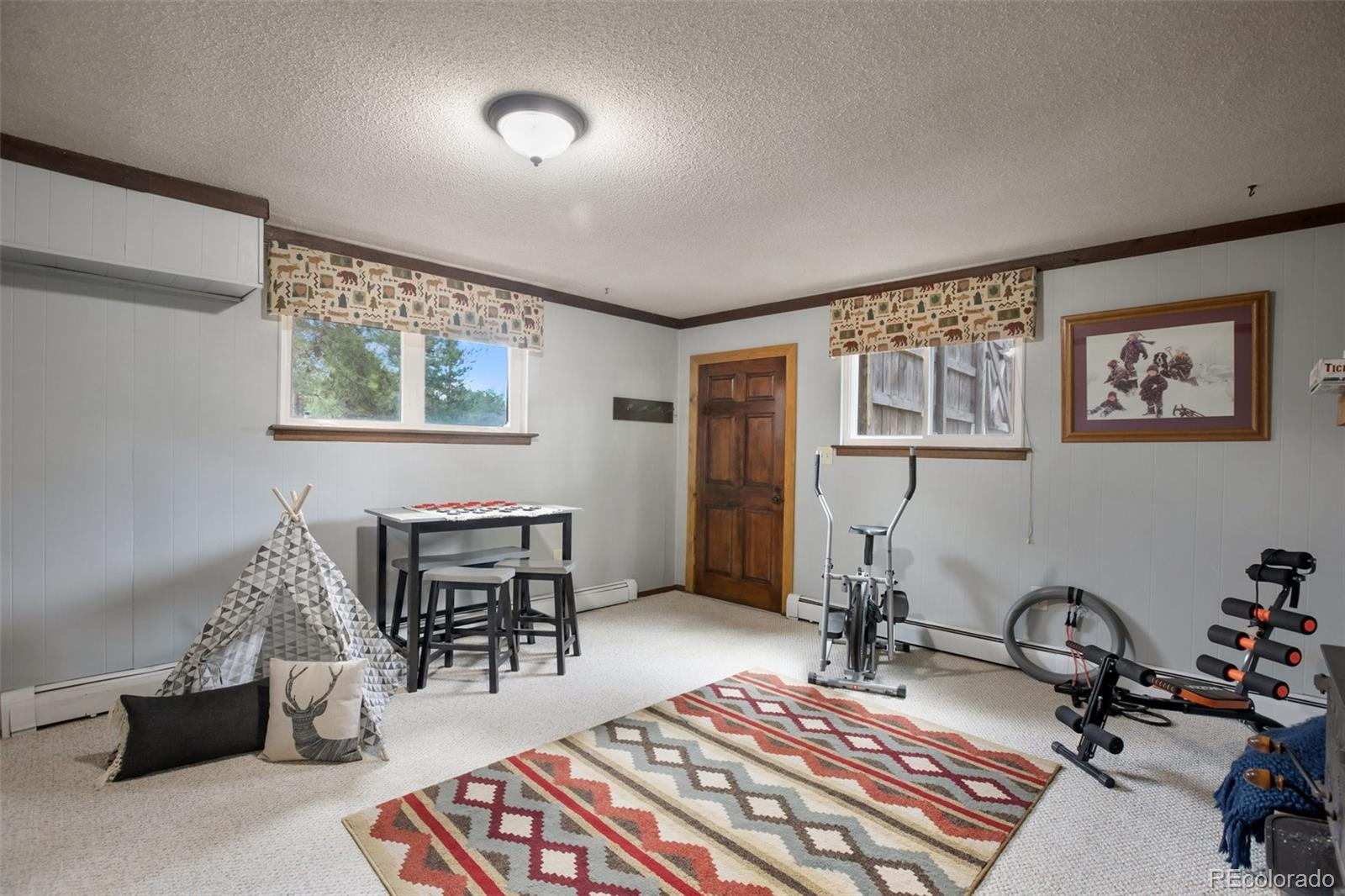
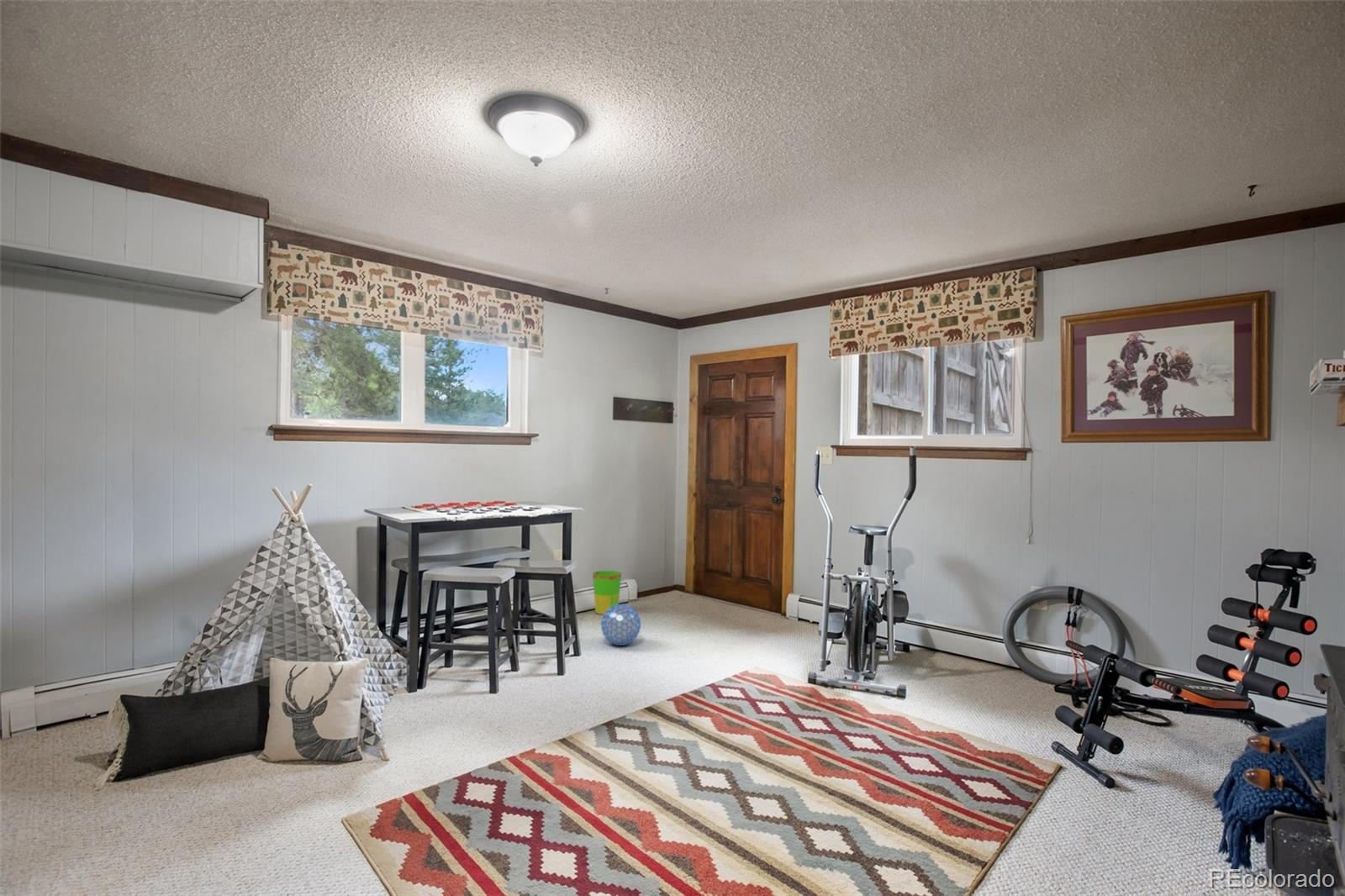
+ ball (620, 625)
+ waste bin (606, 593)
